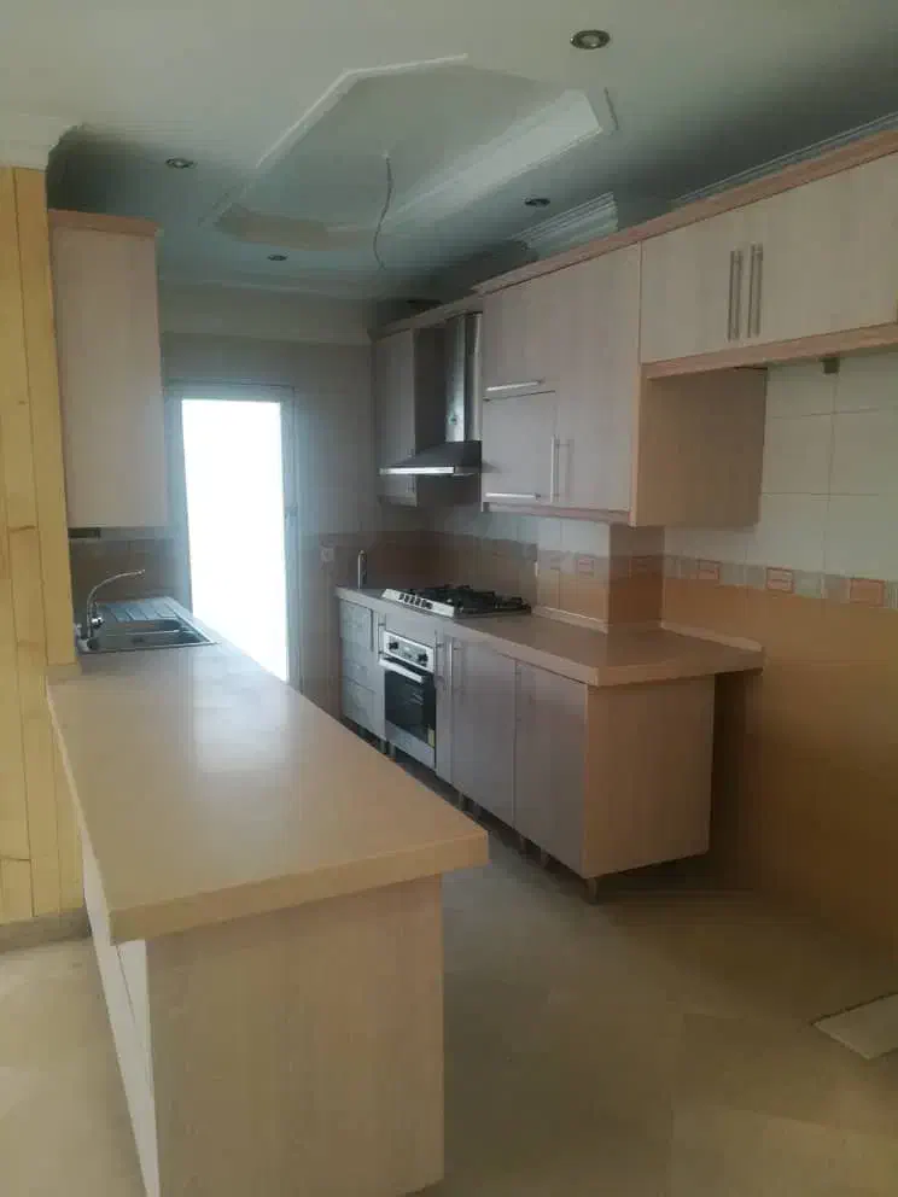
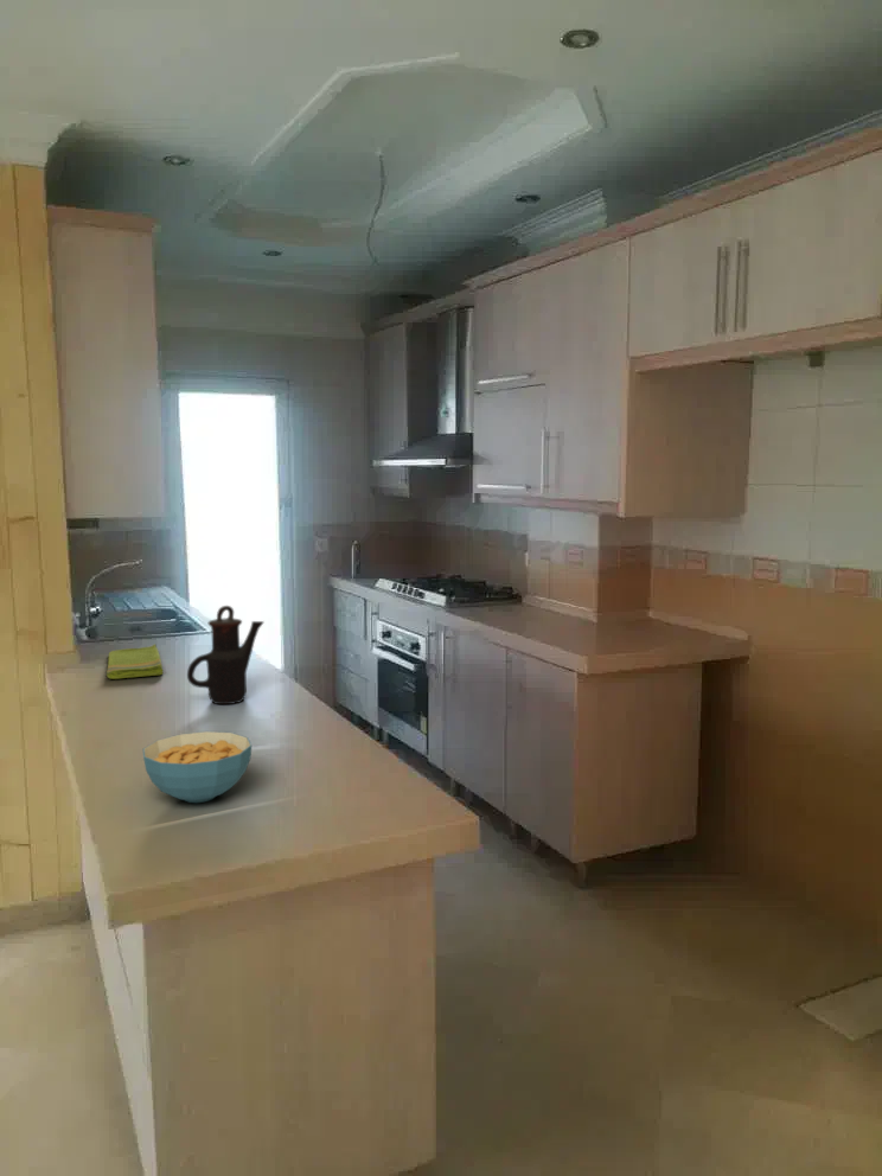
+ teapot (226, 653)
+ dish towel (134, 659)
+ cereal bowl (198, 772)
